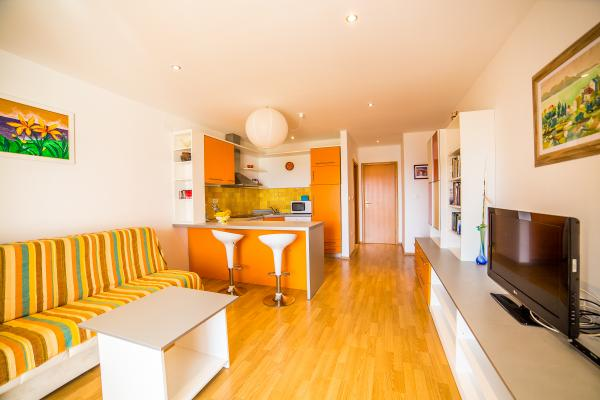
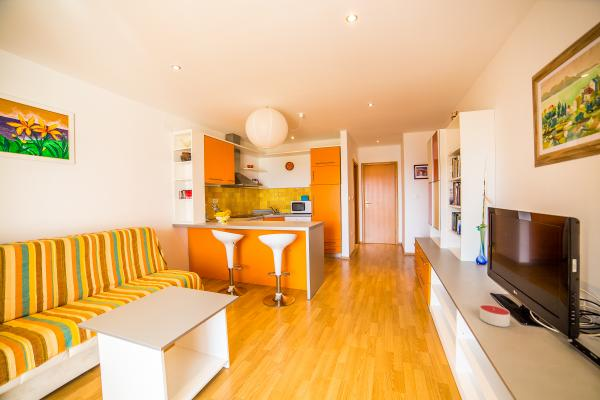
+ candle (494, 314)
